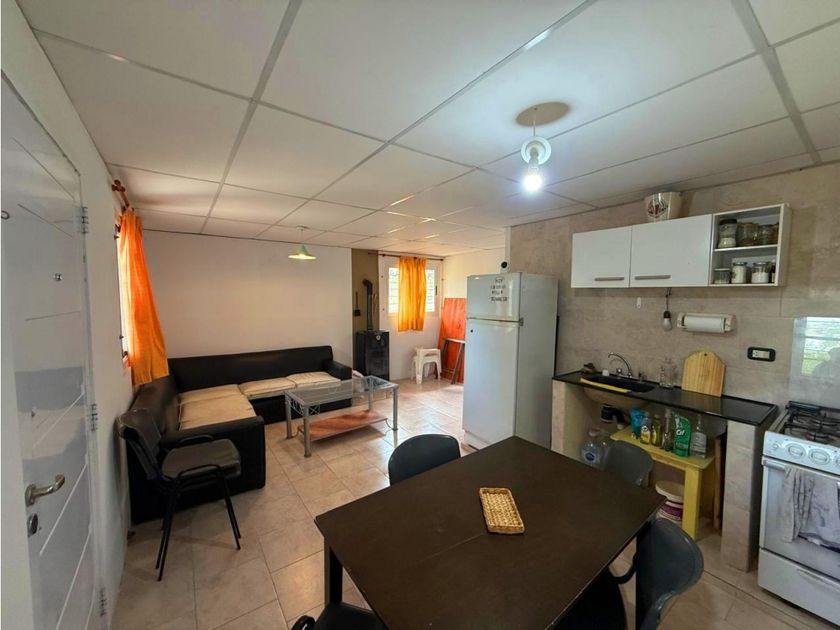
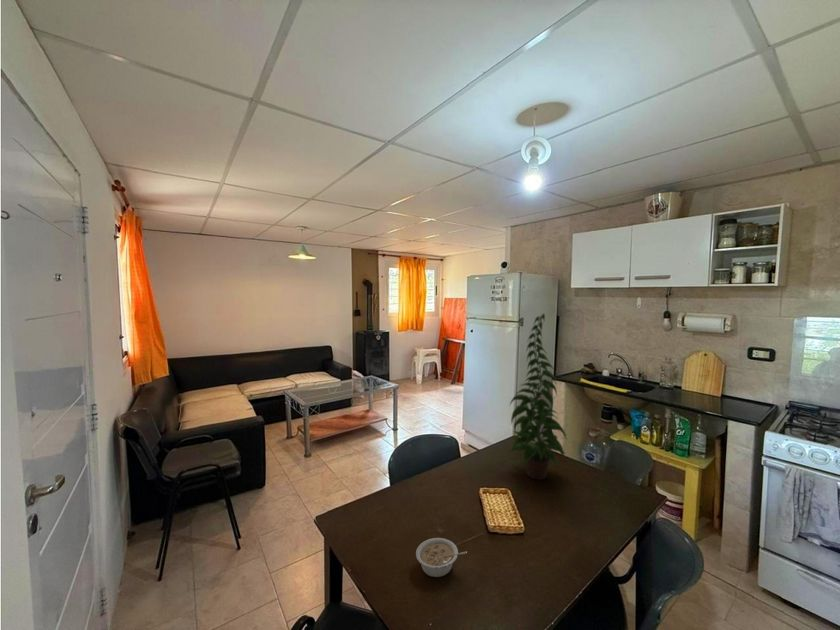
+ plant (537, 394)
+ legume (438, 557)
